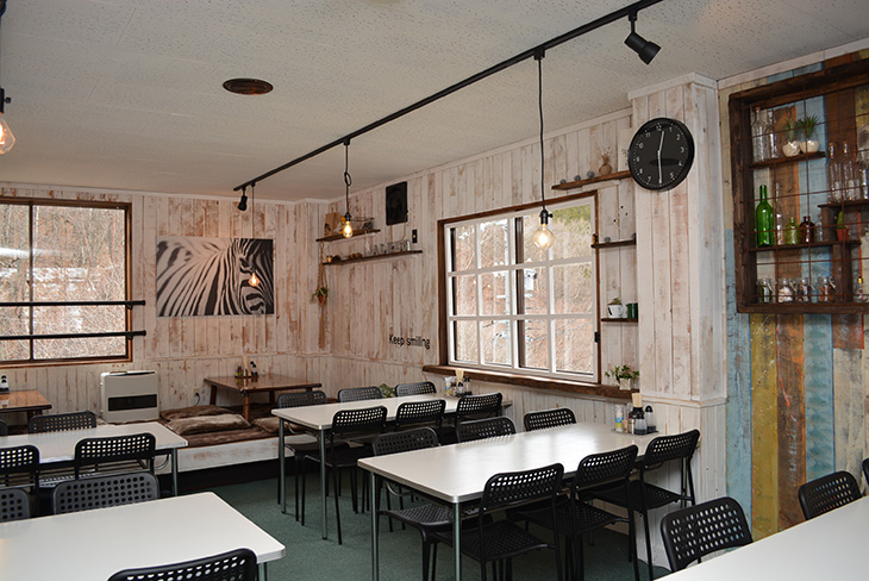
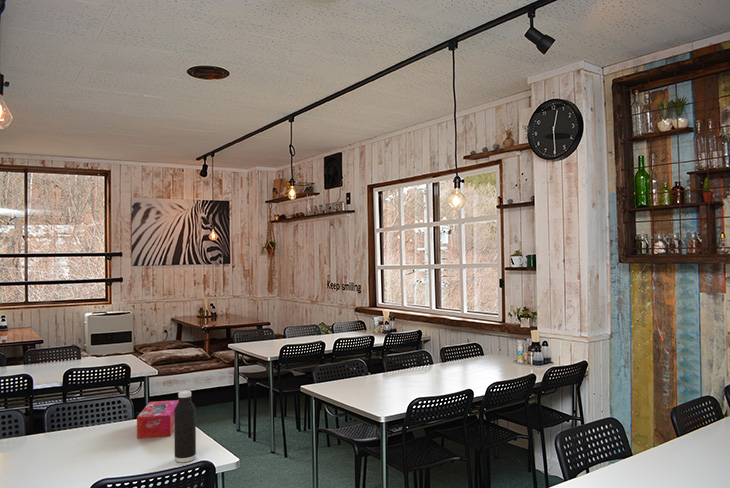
+ tissue box (159, 418)
+ water bottle (185, 425)
